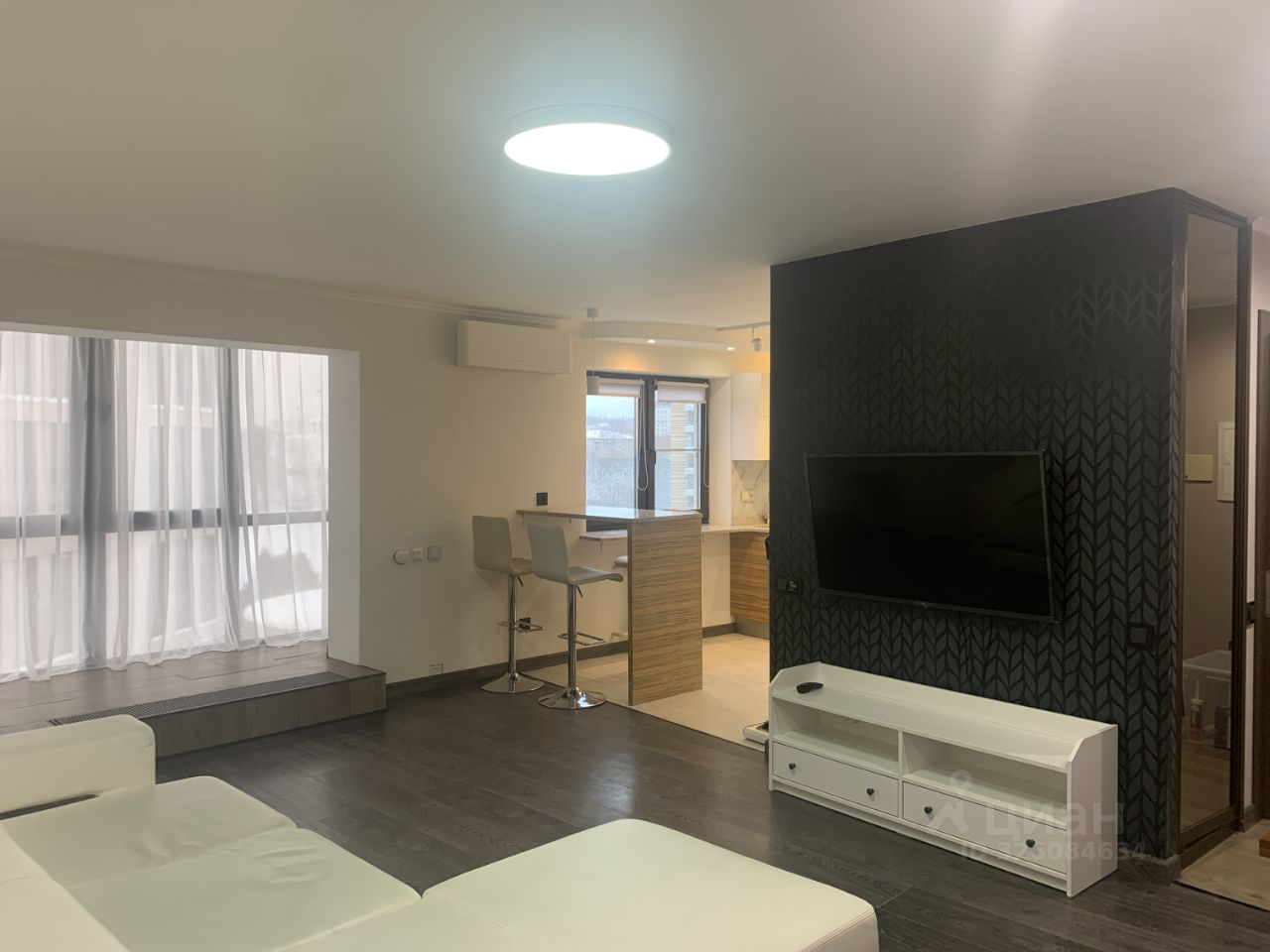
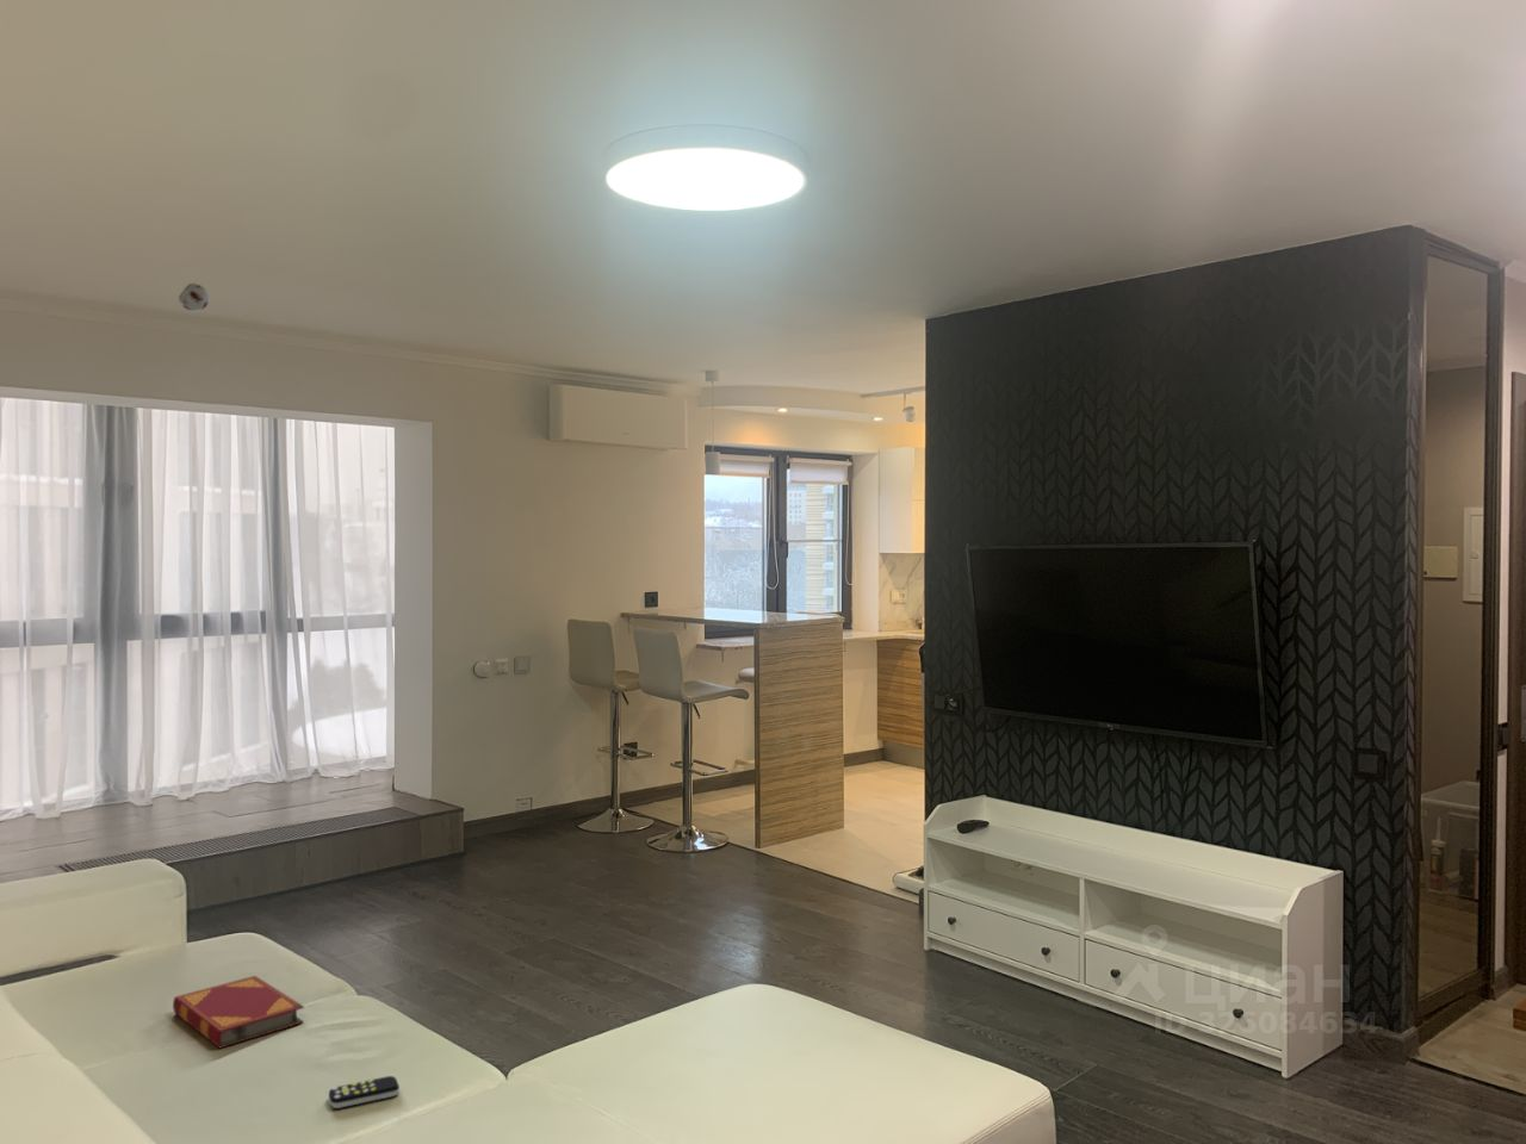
+ hardback book (237, 1009)
+ remote control (364, 1090)
+ smoke detector (193, 297)
